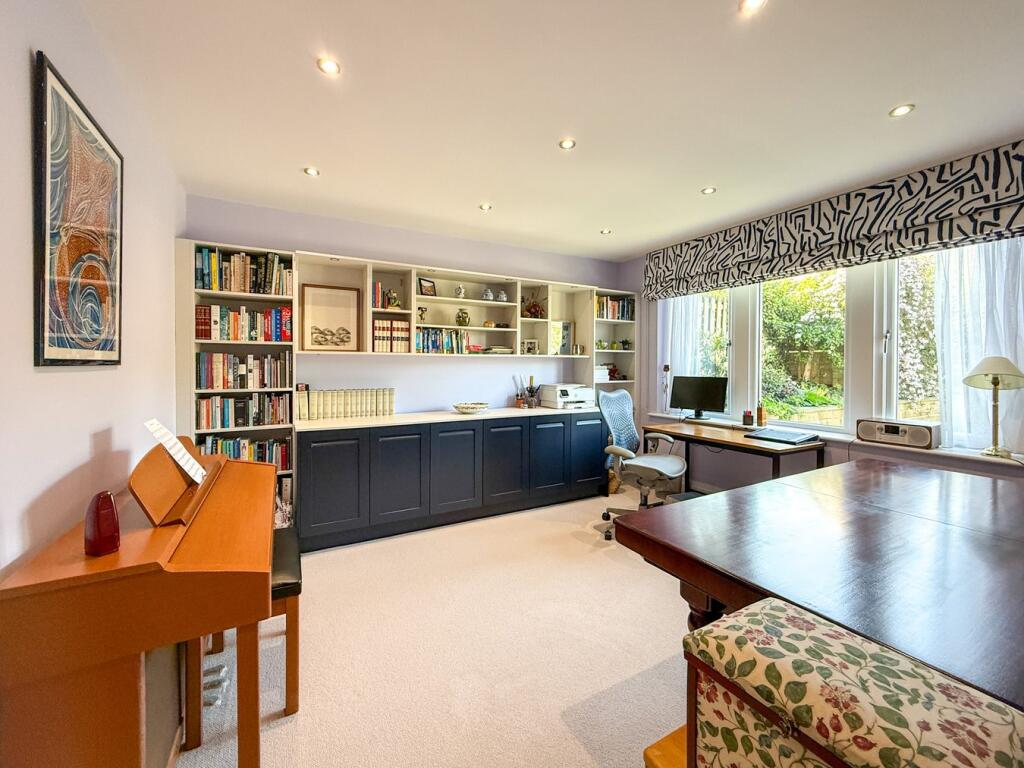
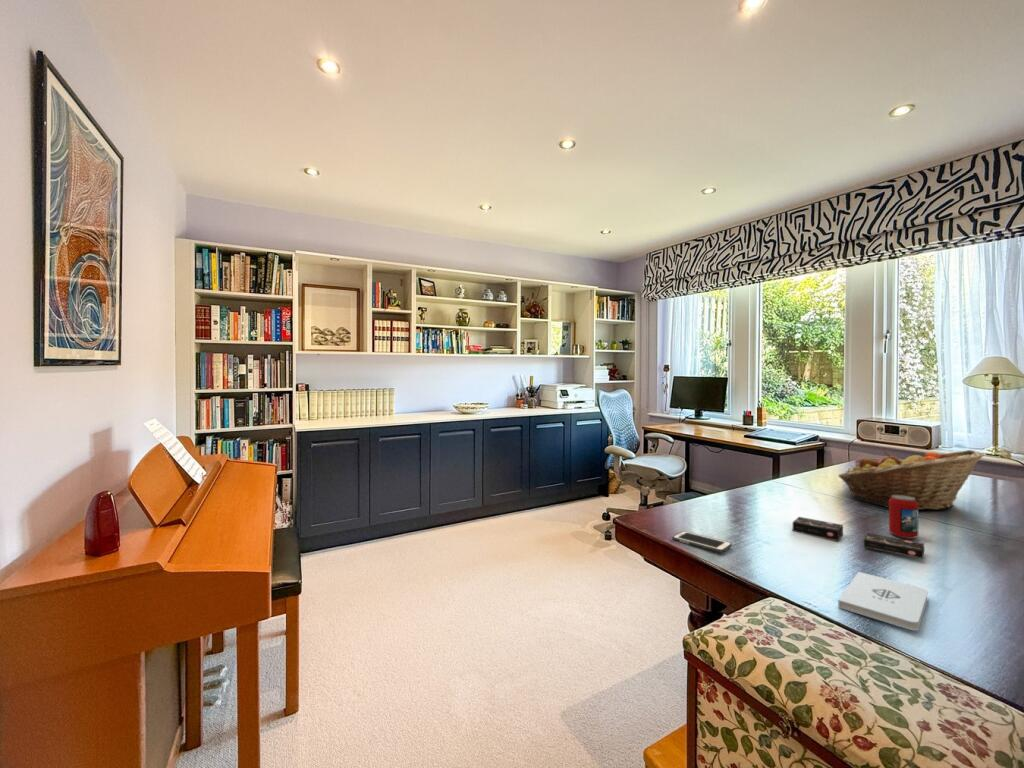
+ notepad (884, 598)
+ product box (864, 538)
+ beverage can (903, 516)
+ cell phone (701, 541)
+ fruit basket (907, 474)
